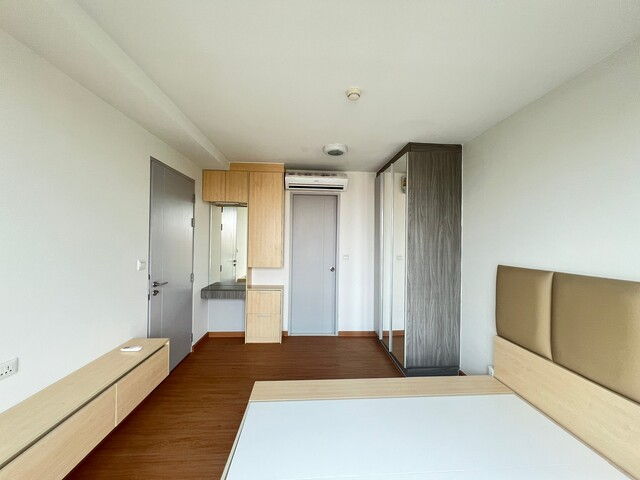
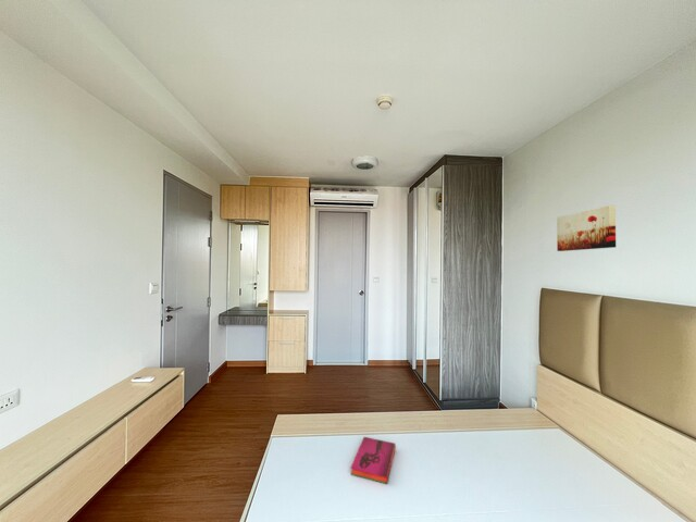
+ hardback book (374, 458)
+ wall art (583, 231)
